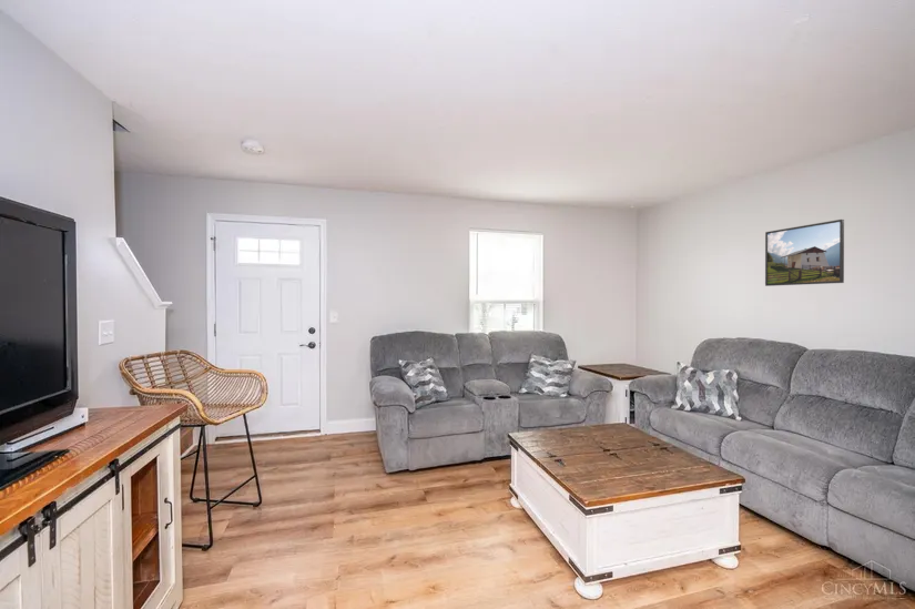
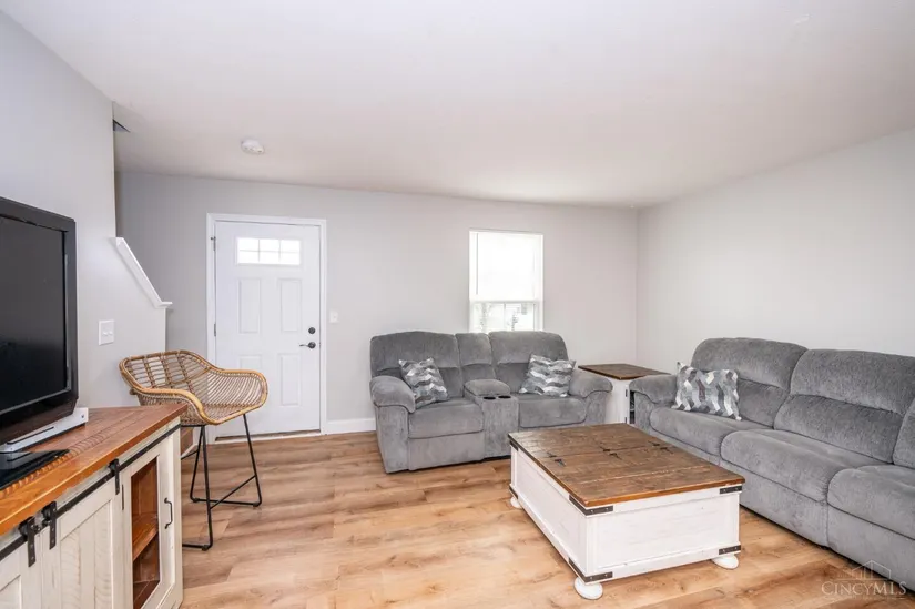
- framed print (801, 255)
